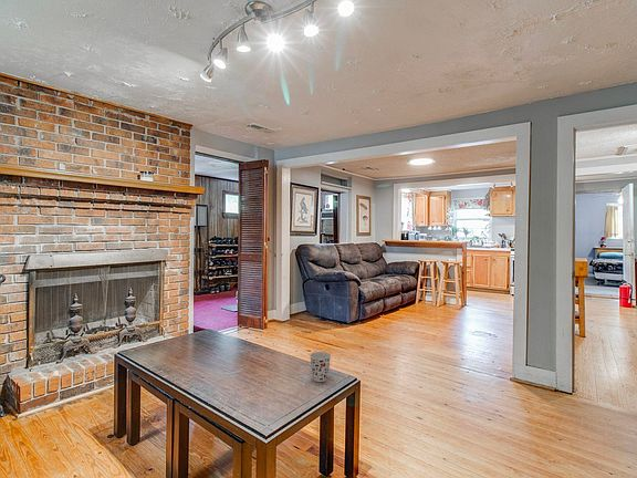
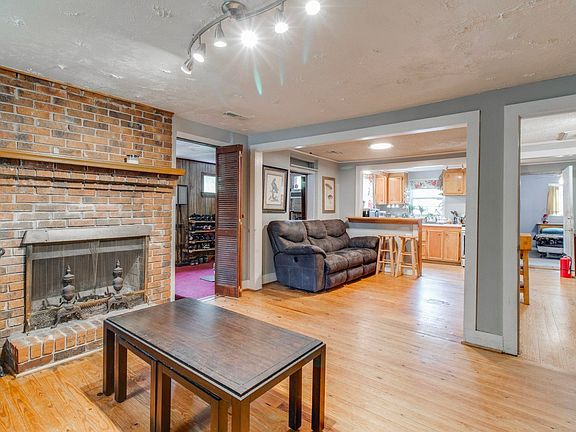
- cup (320, 366)
